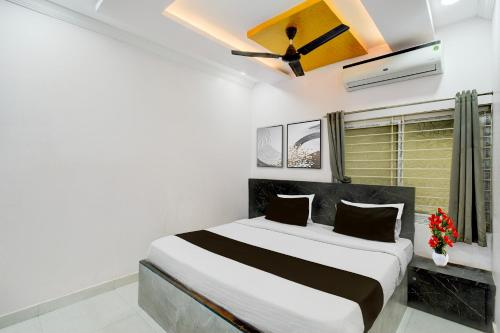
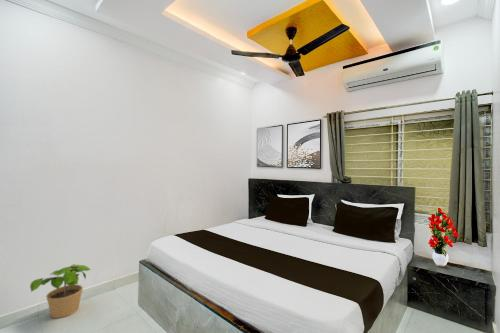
+ potted plant (62, 291)
